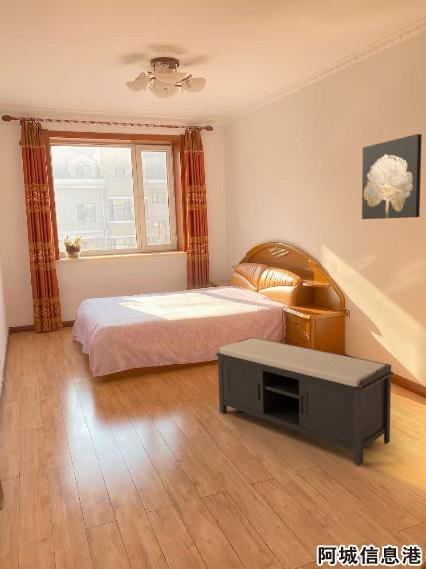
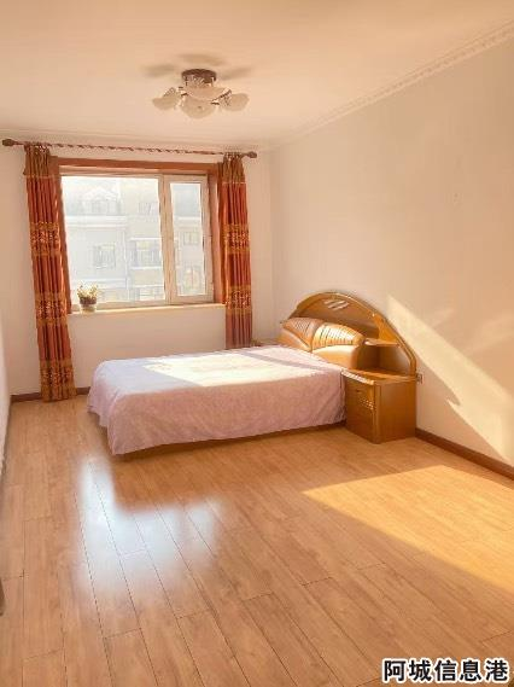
- bench (297, 390)
- wall art (389, 180)
